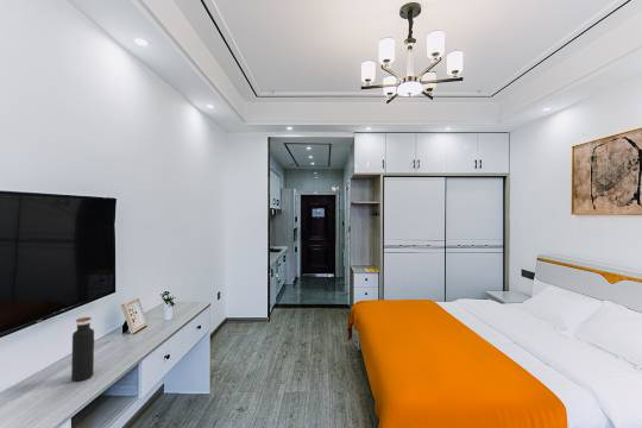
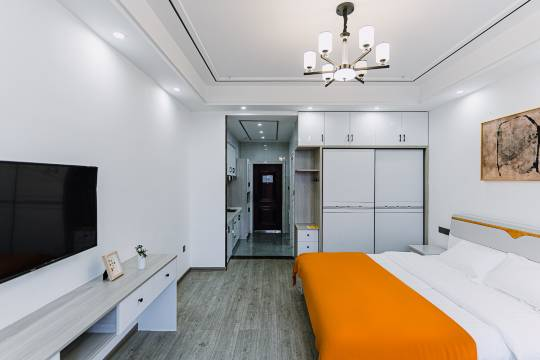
- water bottle (82, 347)
